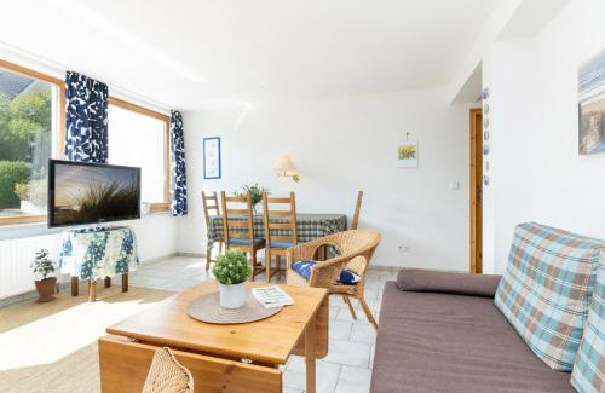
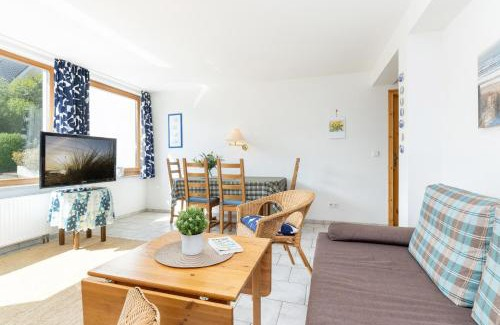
- potted plant (42, 273)
